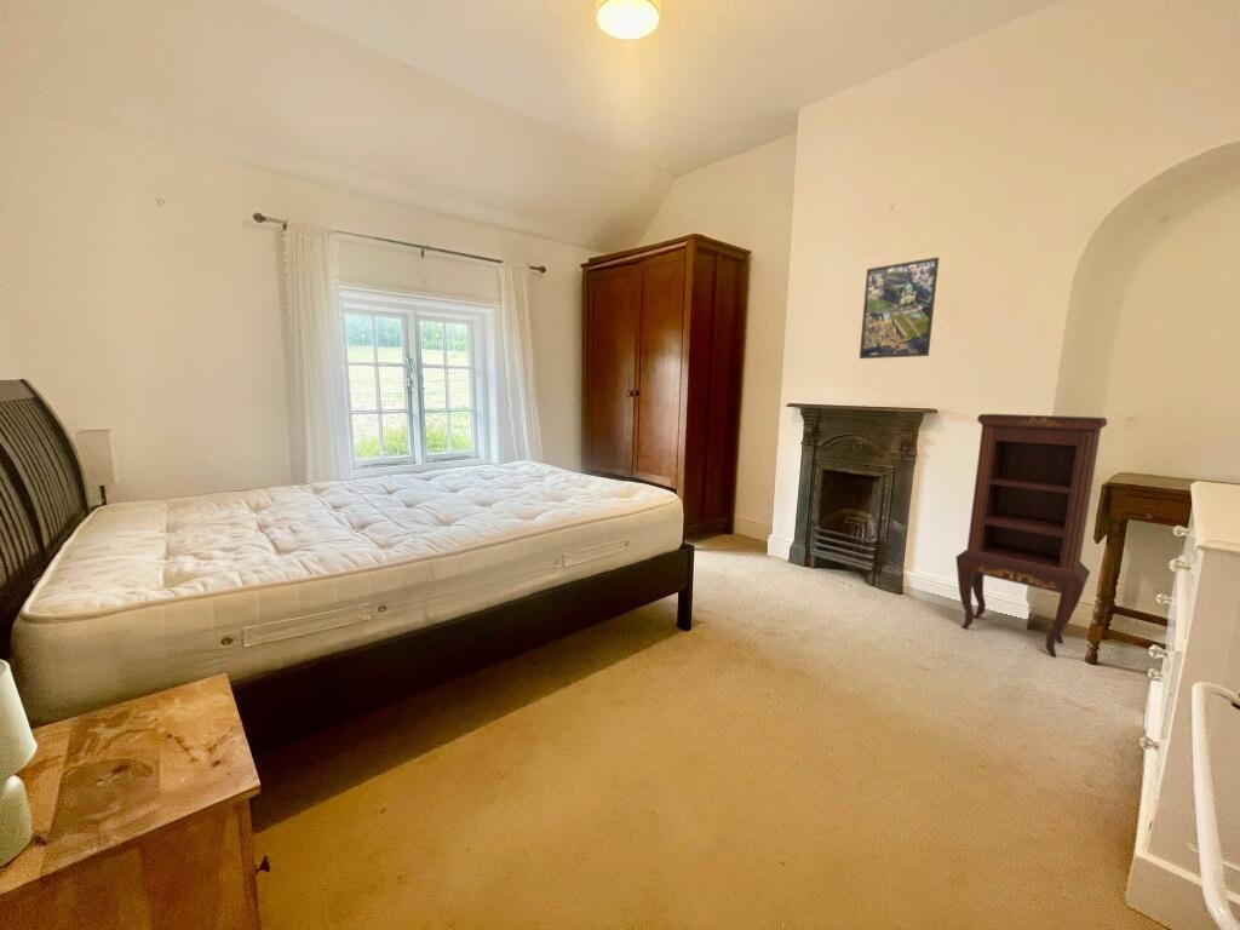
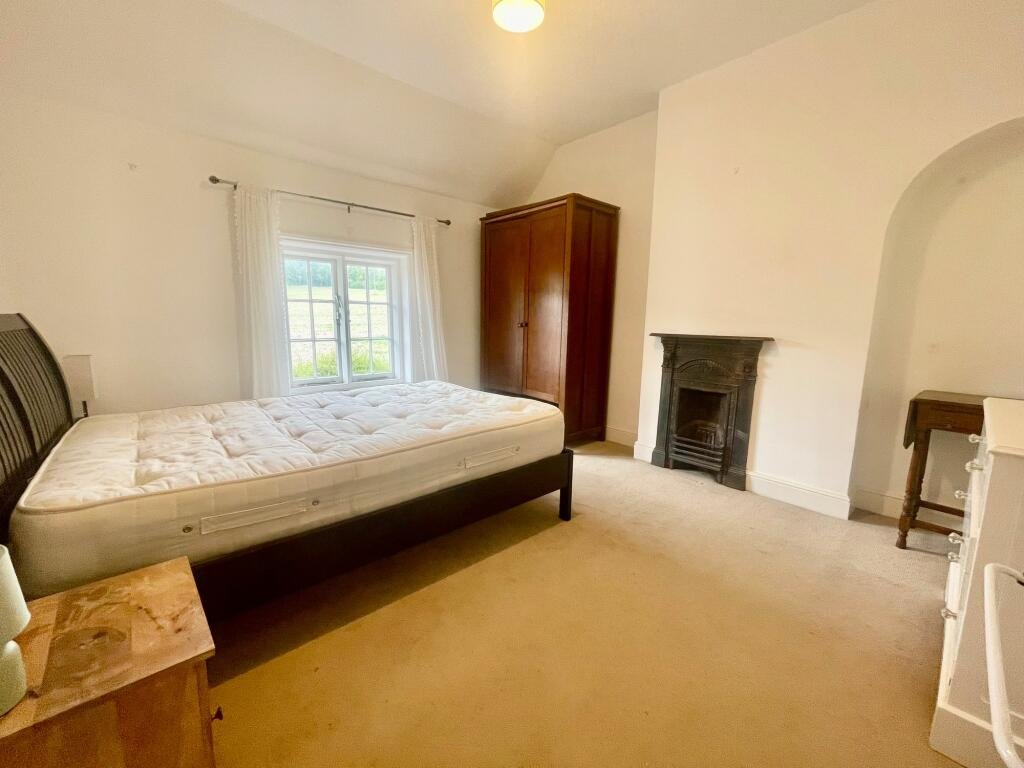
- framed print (896, 310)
- cabinet (1024, 528)
